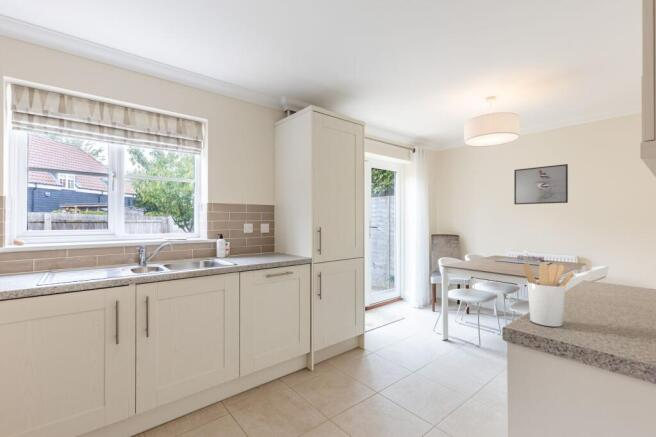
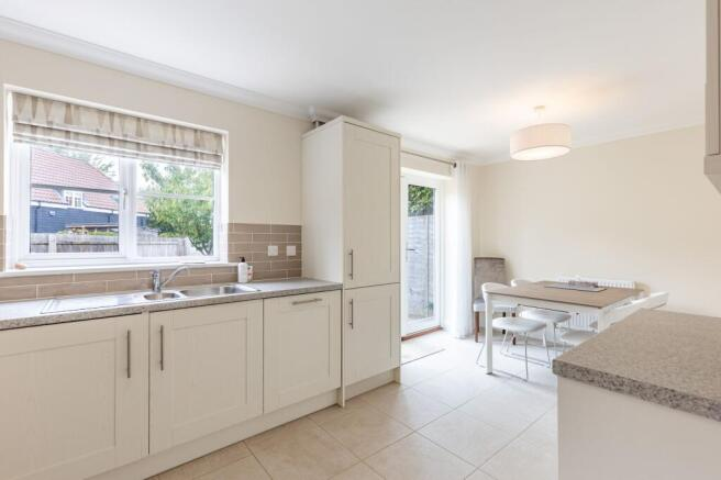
- utensil holder (547, 291)
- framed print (539, 185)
